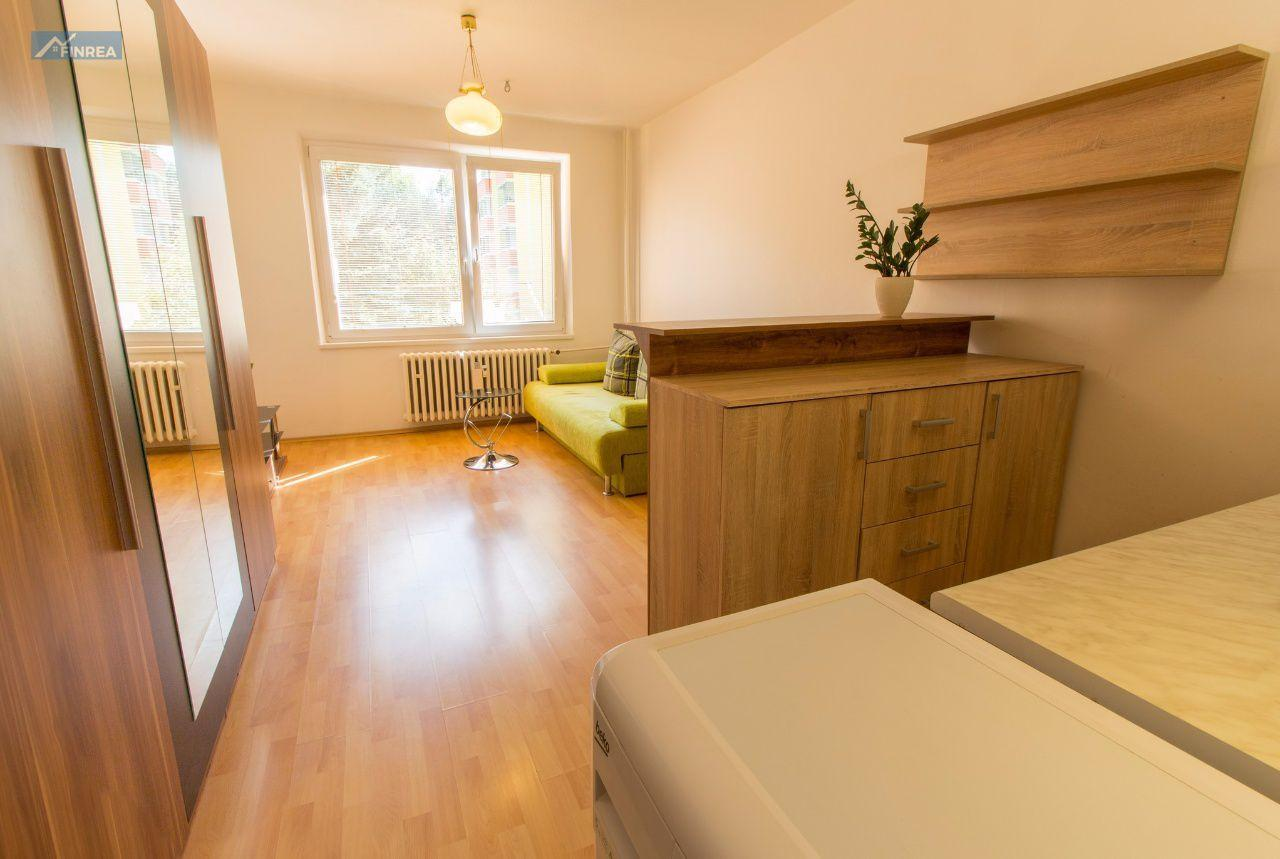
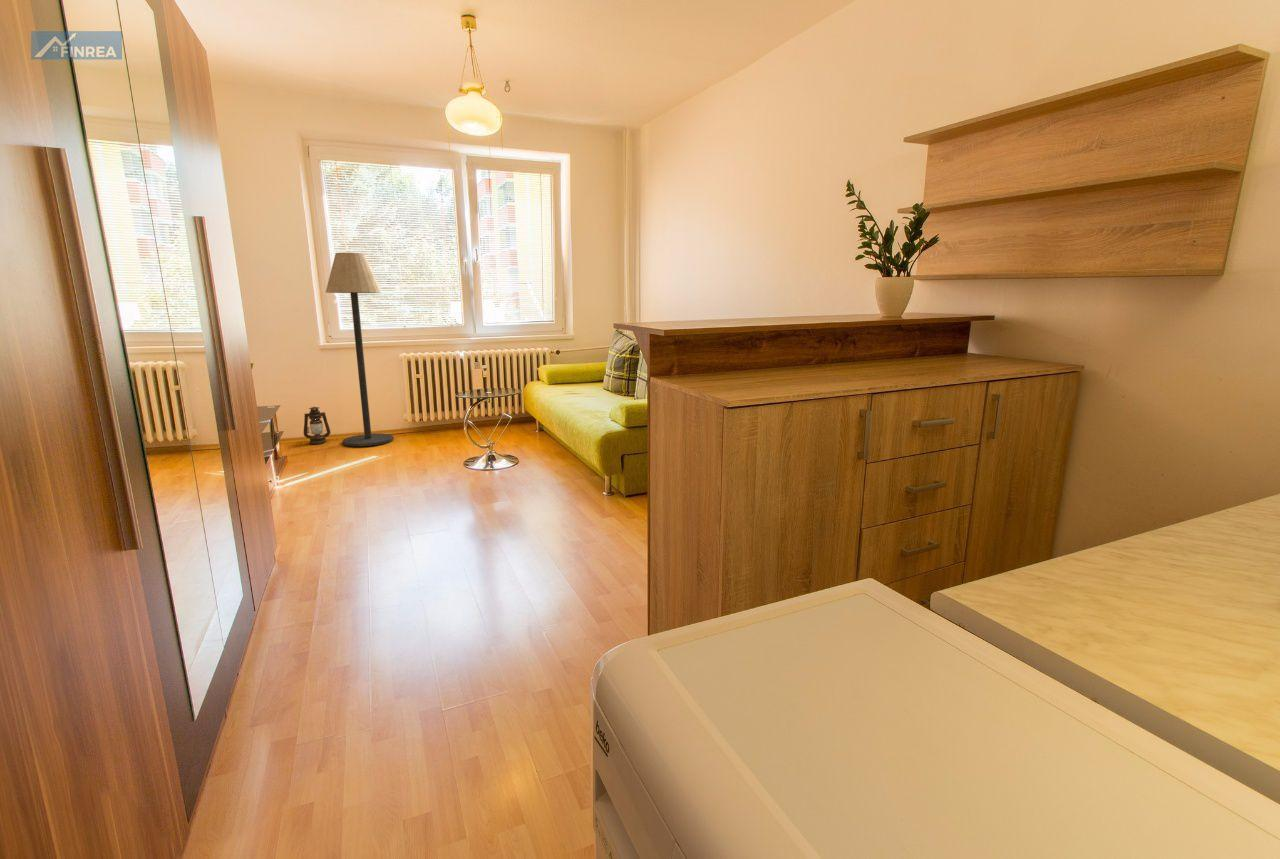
+ floor lamp (359, 350)
+ lantern (316, 424)
